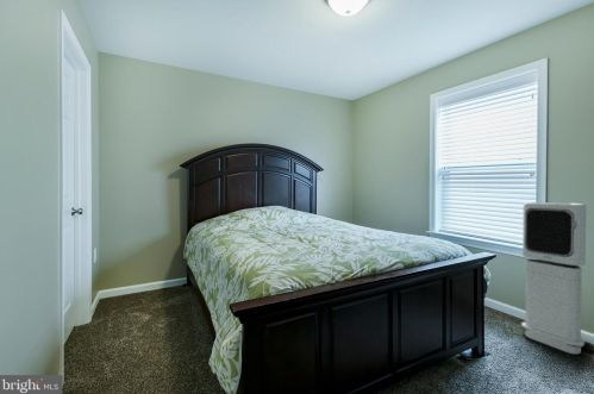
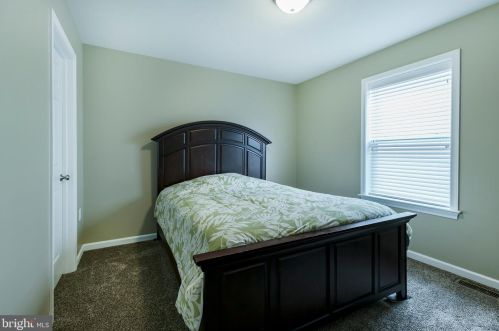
- air purifier (558, 271)
